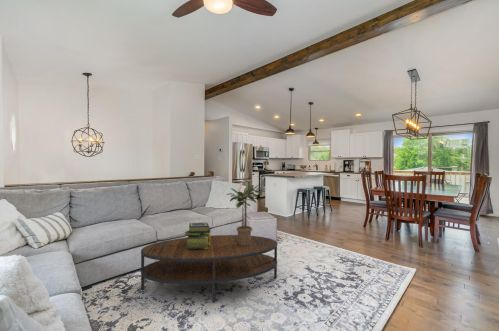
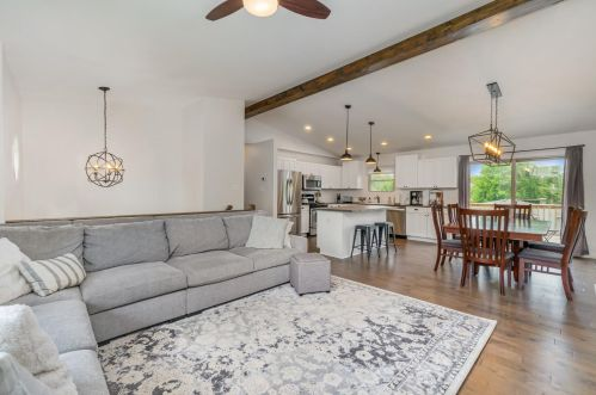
- stack of books (198, 233)
- potted plant (245, 212)
- coffee table (212, 264)
